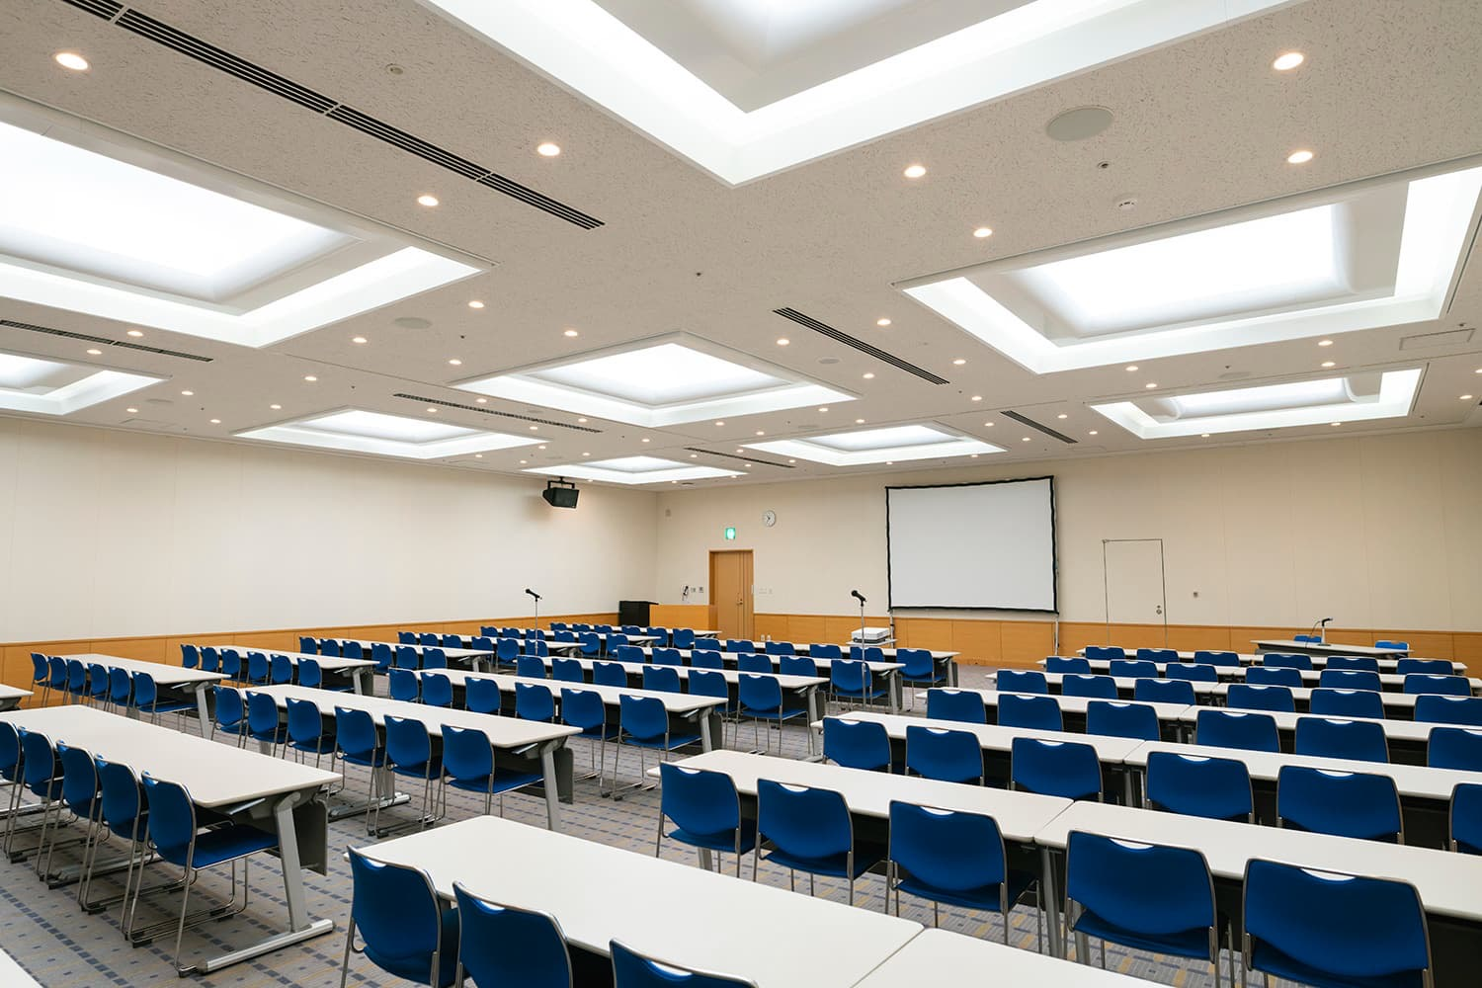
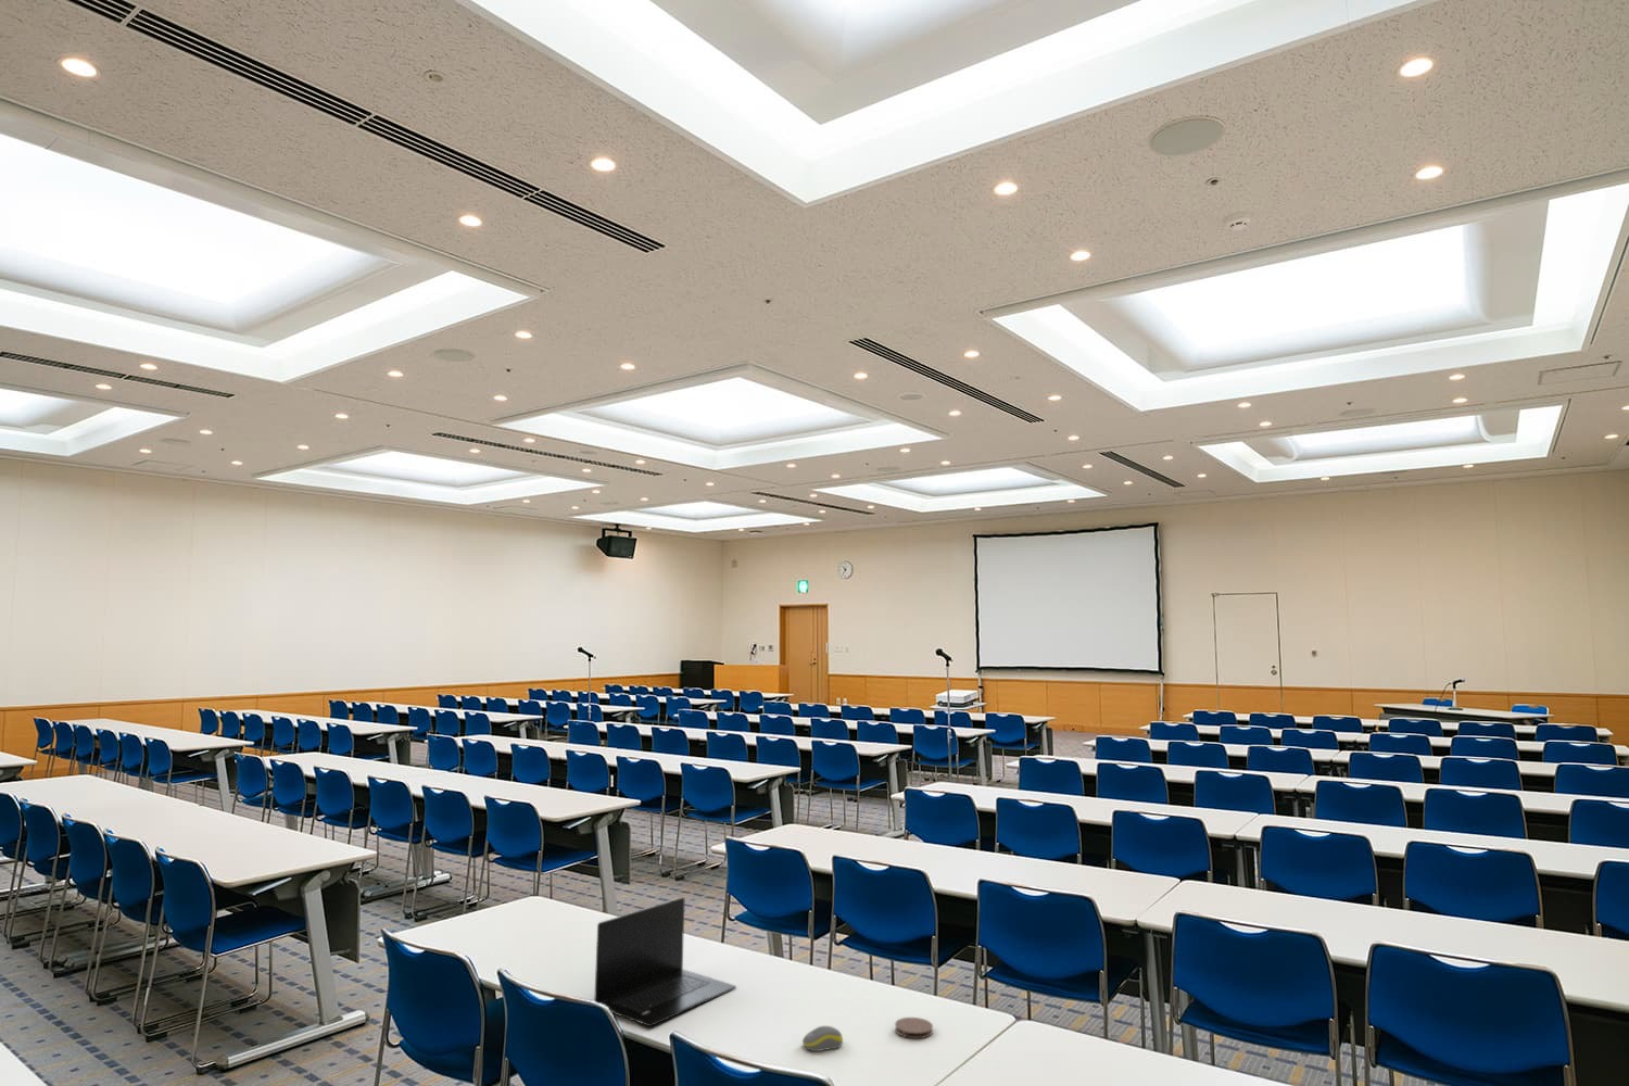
+ computer mouse (822, 1036)
+ coaster (914, 1028)
+ laptop (668, 956)
